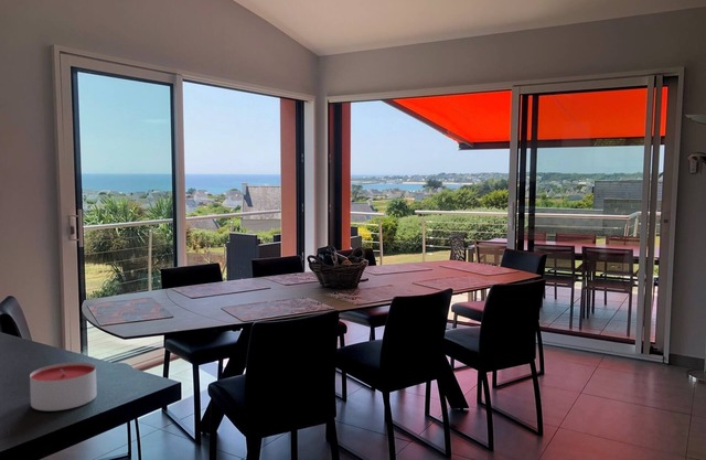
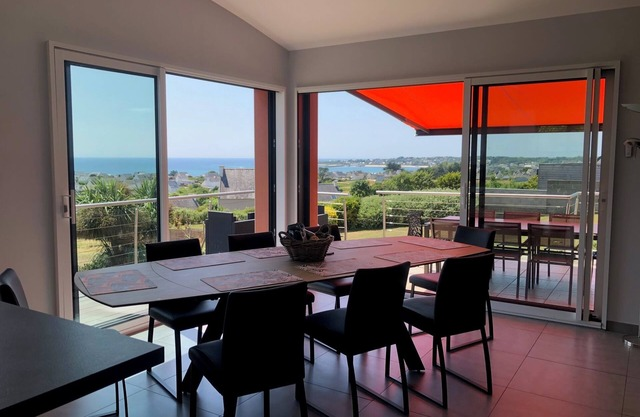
- candle (64, 384)
